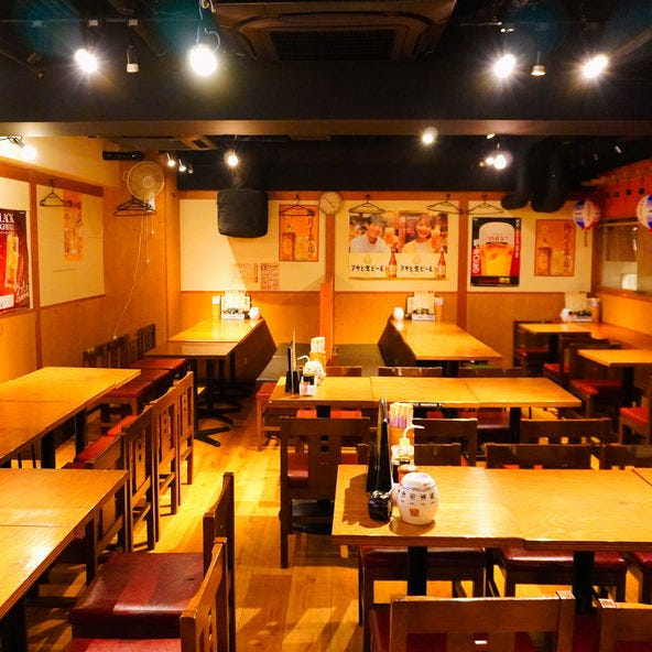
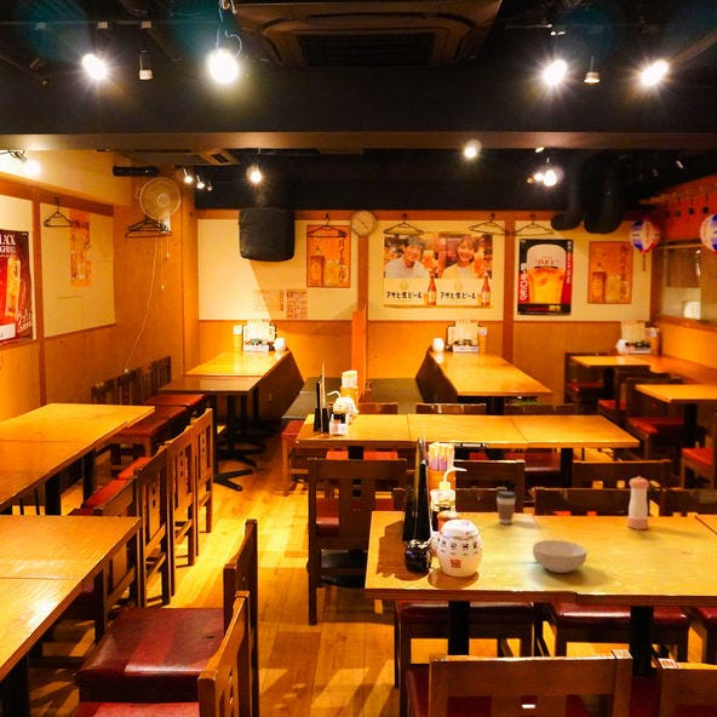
+ pepper shaker (638, 501)
+ coffee cup (505, 506)
+ cereal bowl (558, 557)
